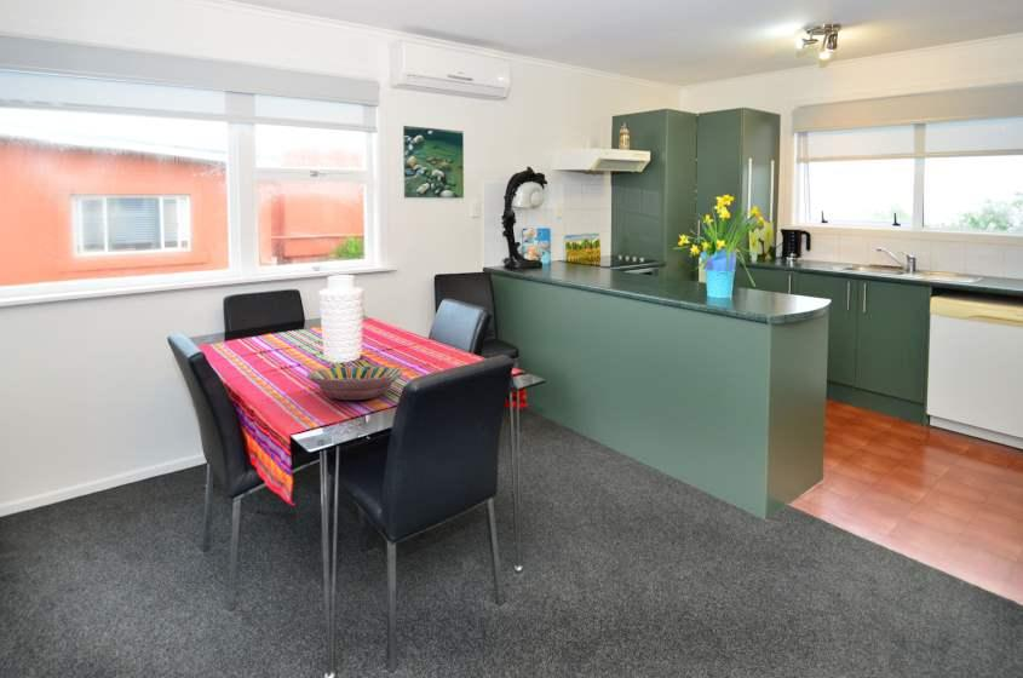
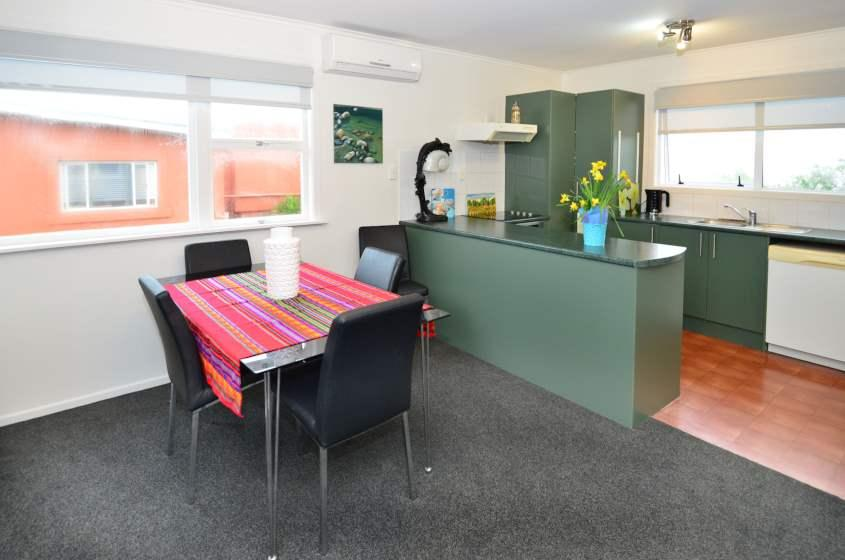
- serving bowl (356, 384)
